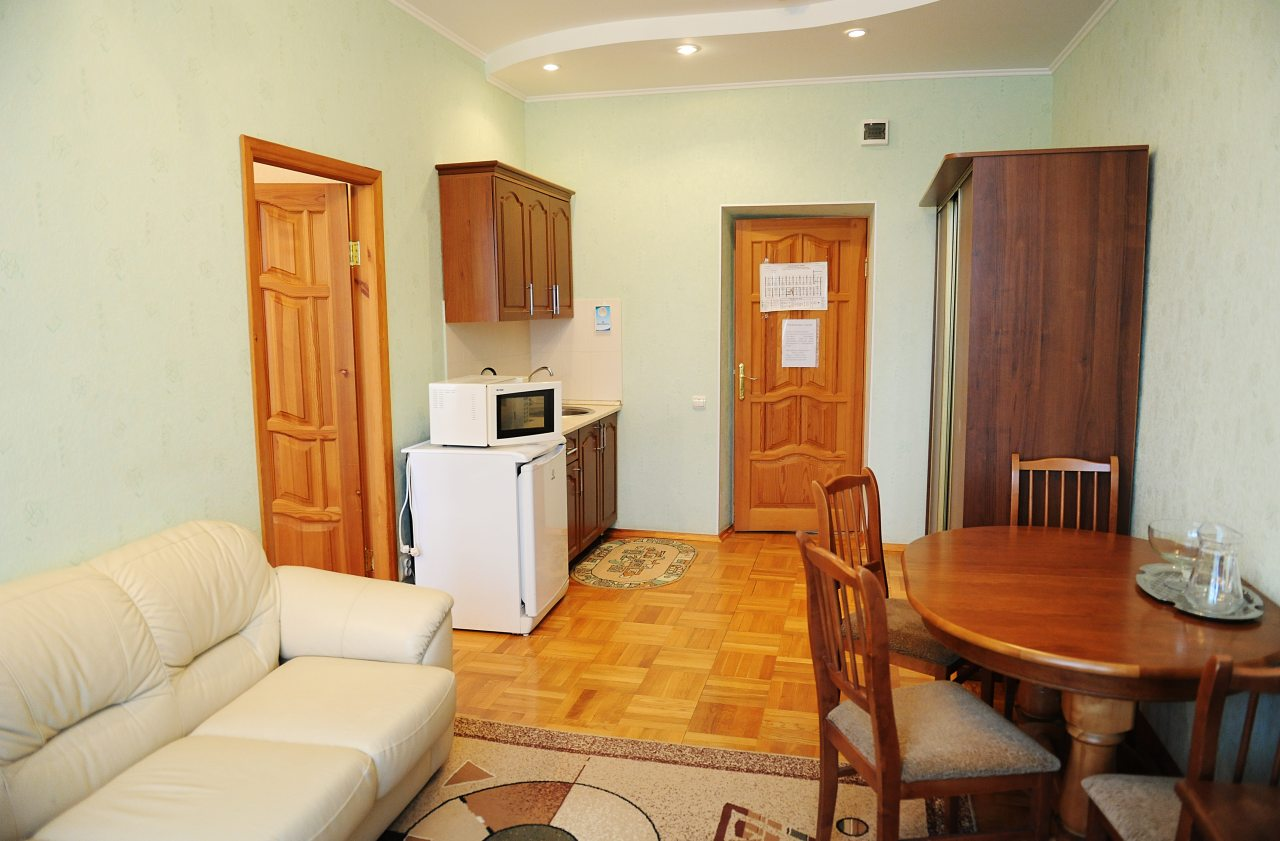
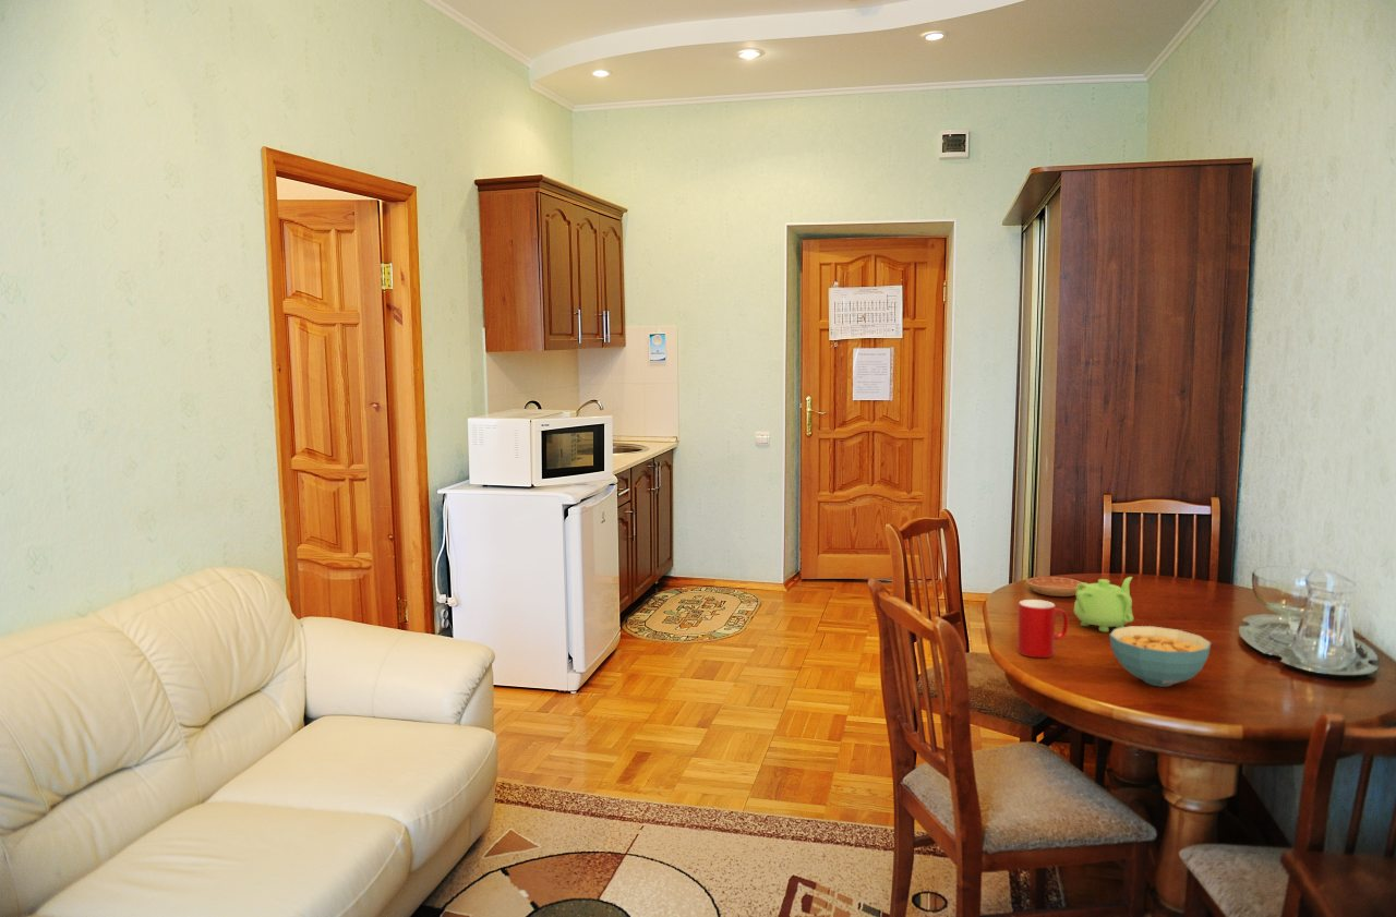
+ cup (1044, 628)
+ saucer (1055, 587)
+ teapot (1105, 602)
+ cereal bowl (1158, 660)
